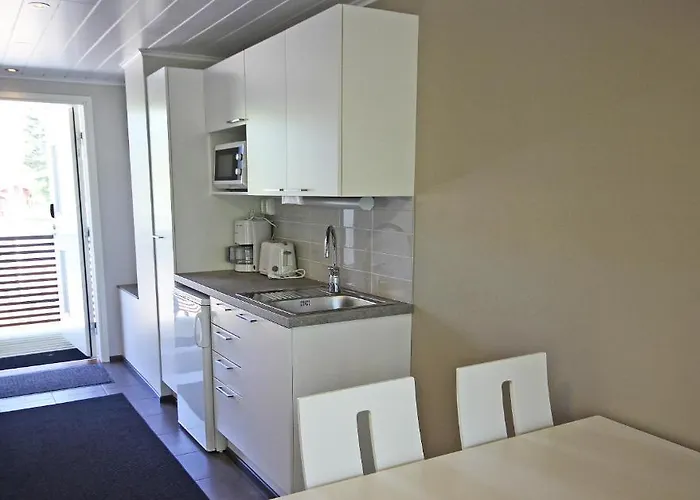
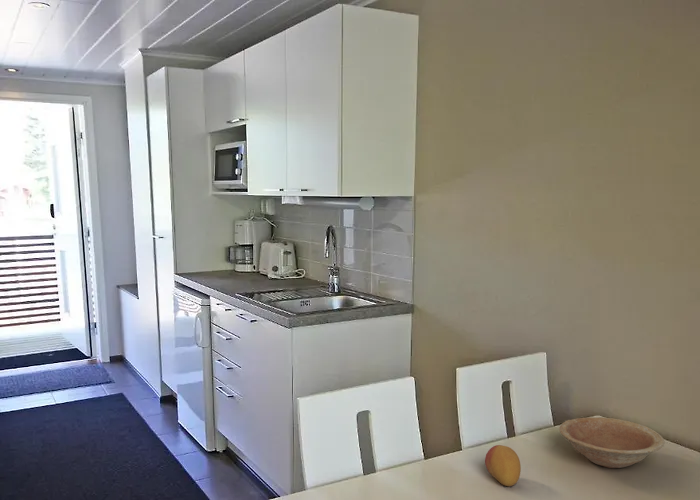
+ bowl (609, 445)
+ fruit (504, 463)
